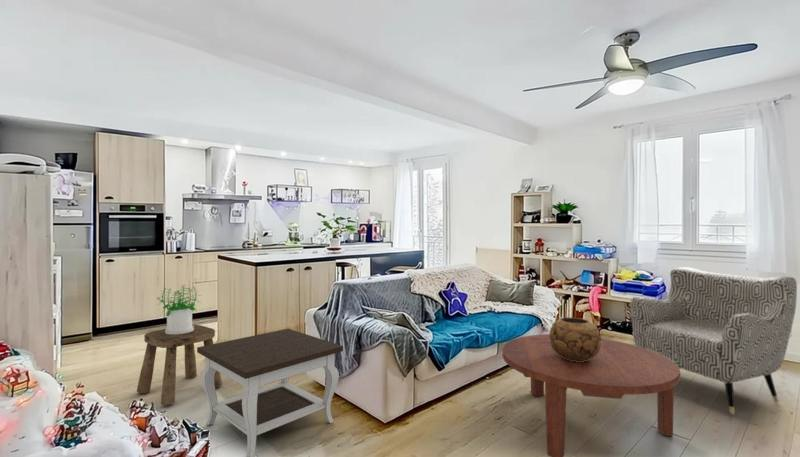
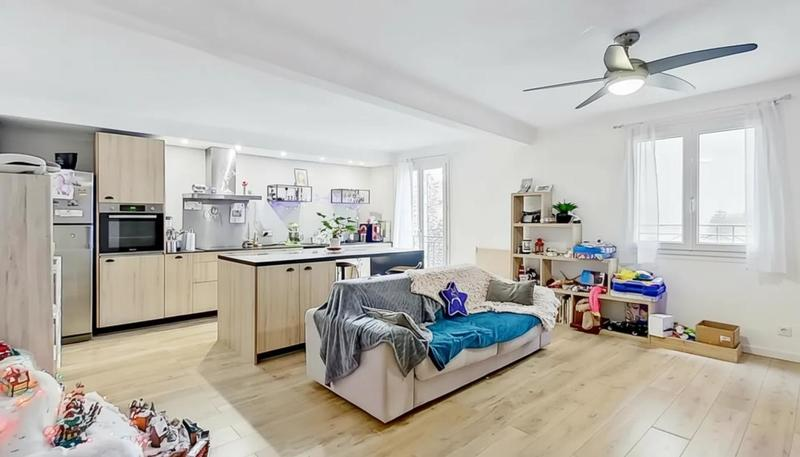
- coffee table (583, 389)
- decorative bowl (574, 338)
- stool (185, 360)
- armchair (710, 331)
- side table (271, 385)
- potted plant (180, 308)
